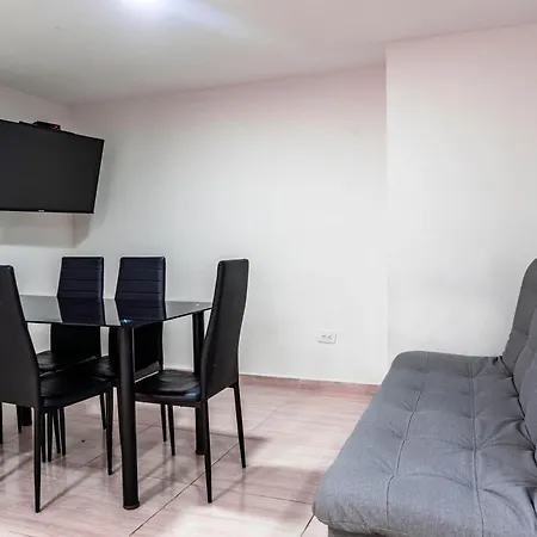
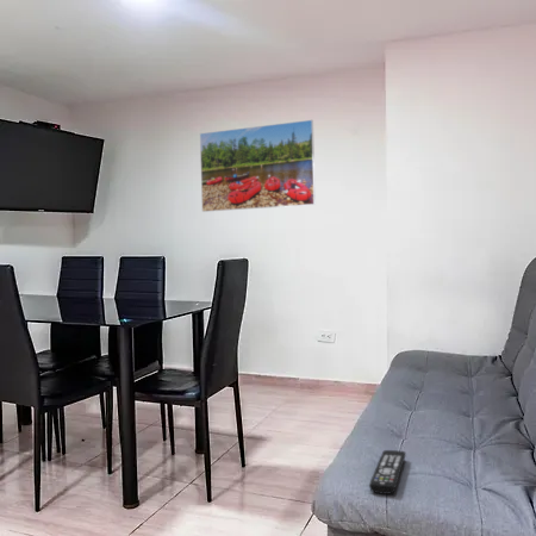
+ remote control (388, 469)
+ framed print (255, 167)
